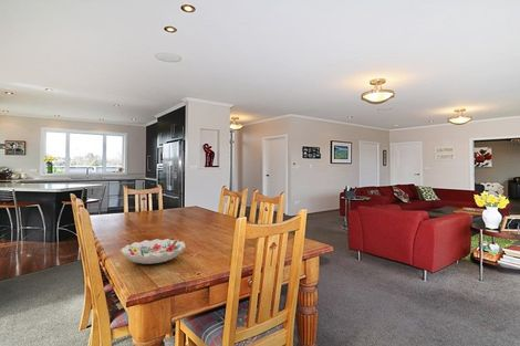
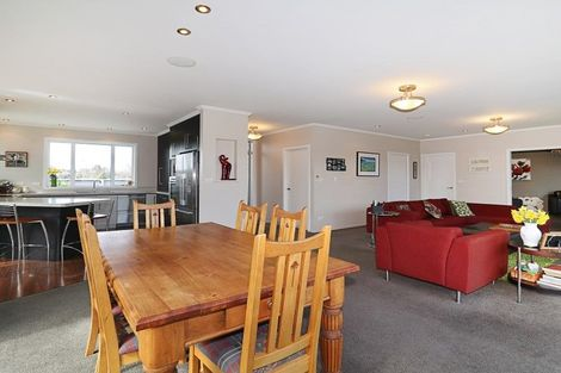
- decorative bowl (154, 252)
